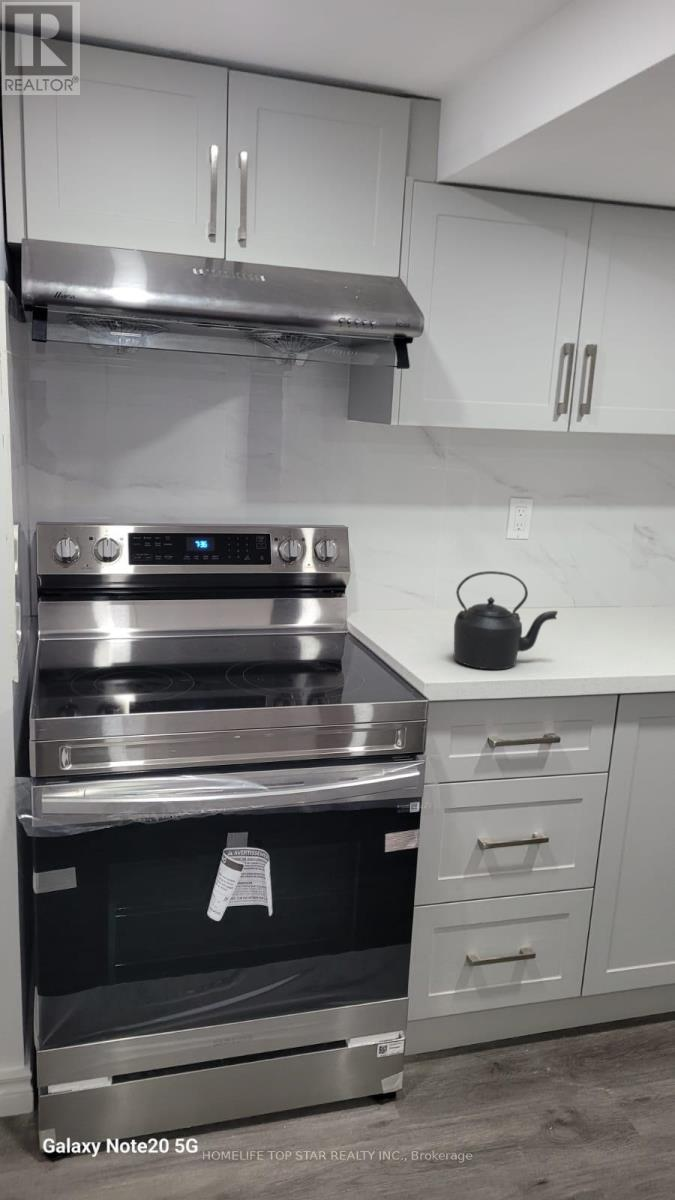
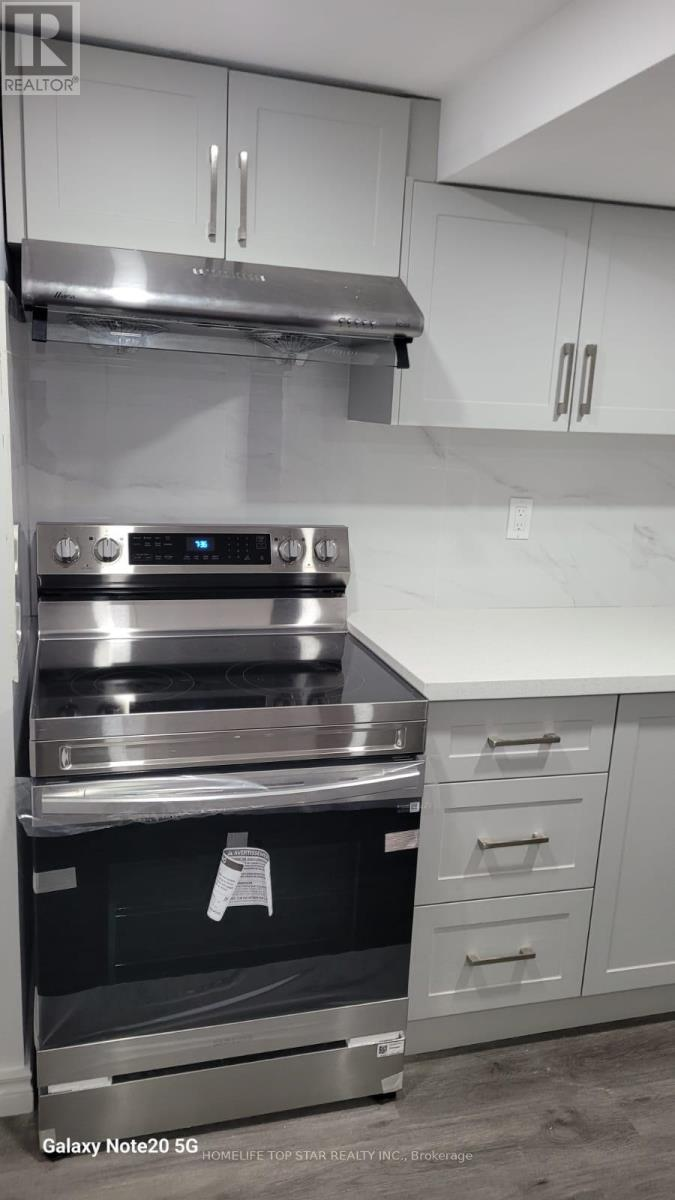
- kettle (505, 617)
